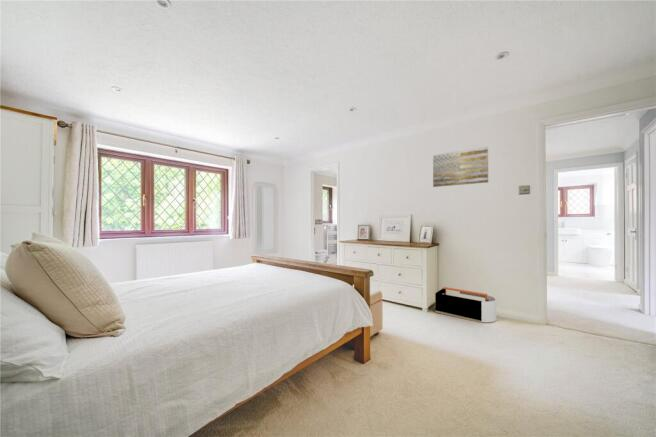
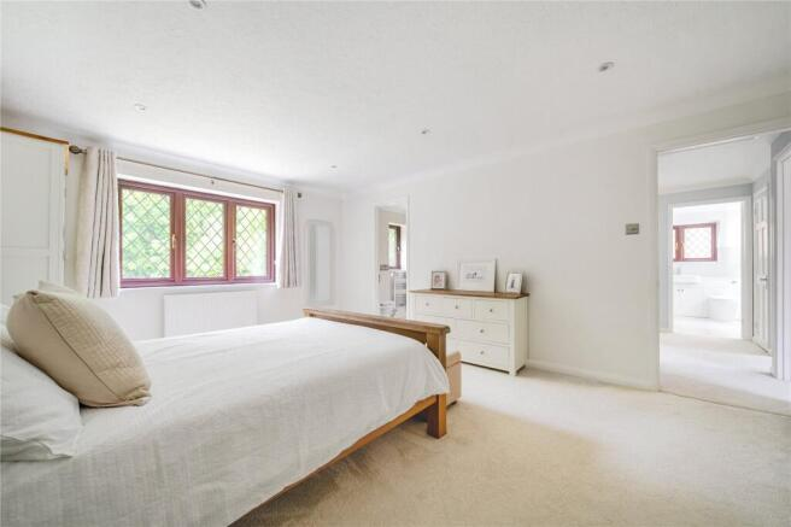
- wall art (459, 168)
- storage bin (466, 304)
